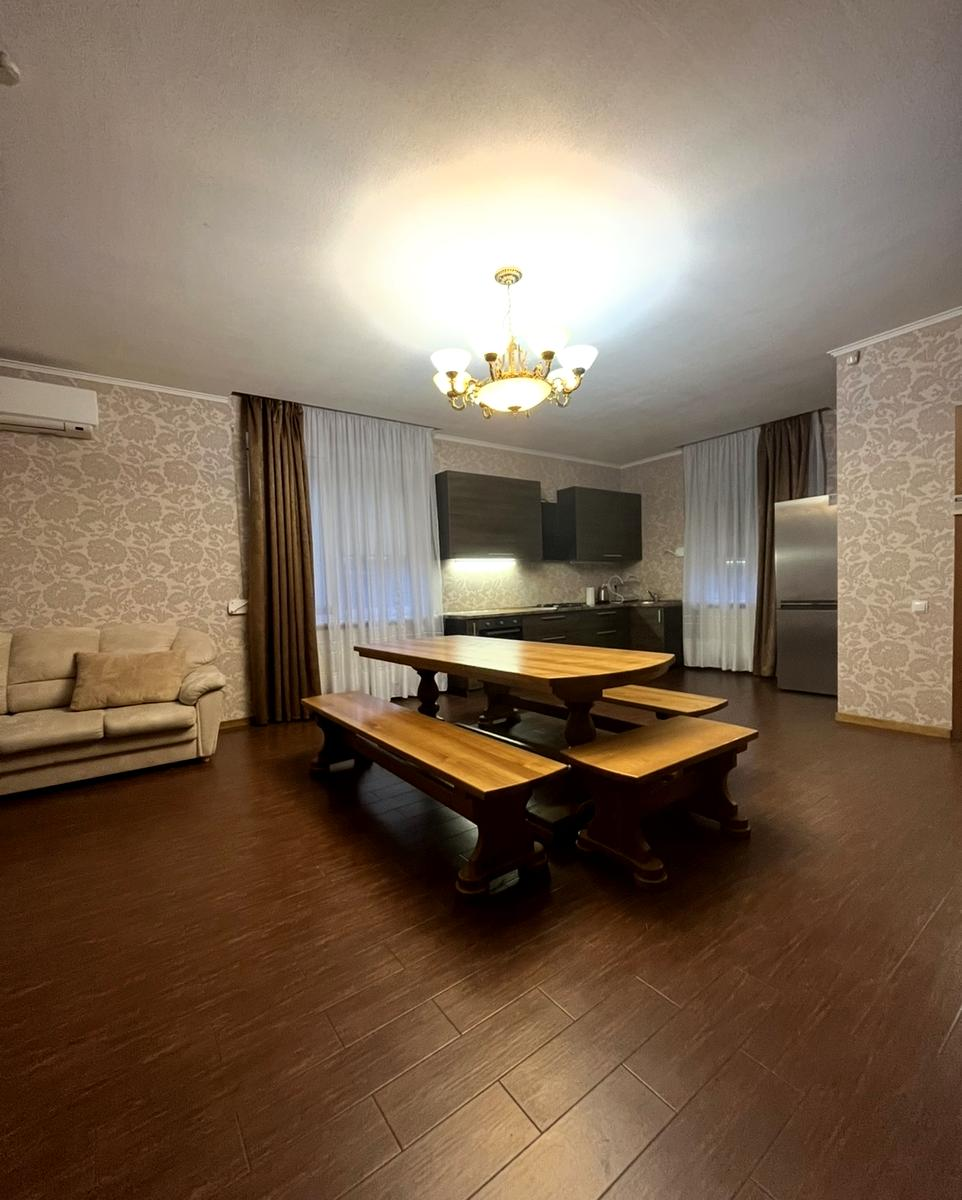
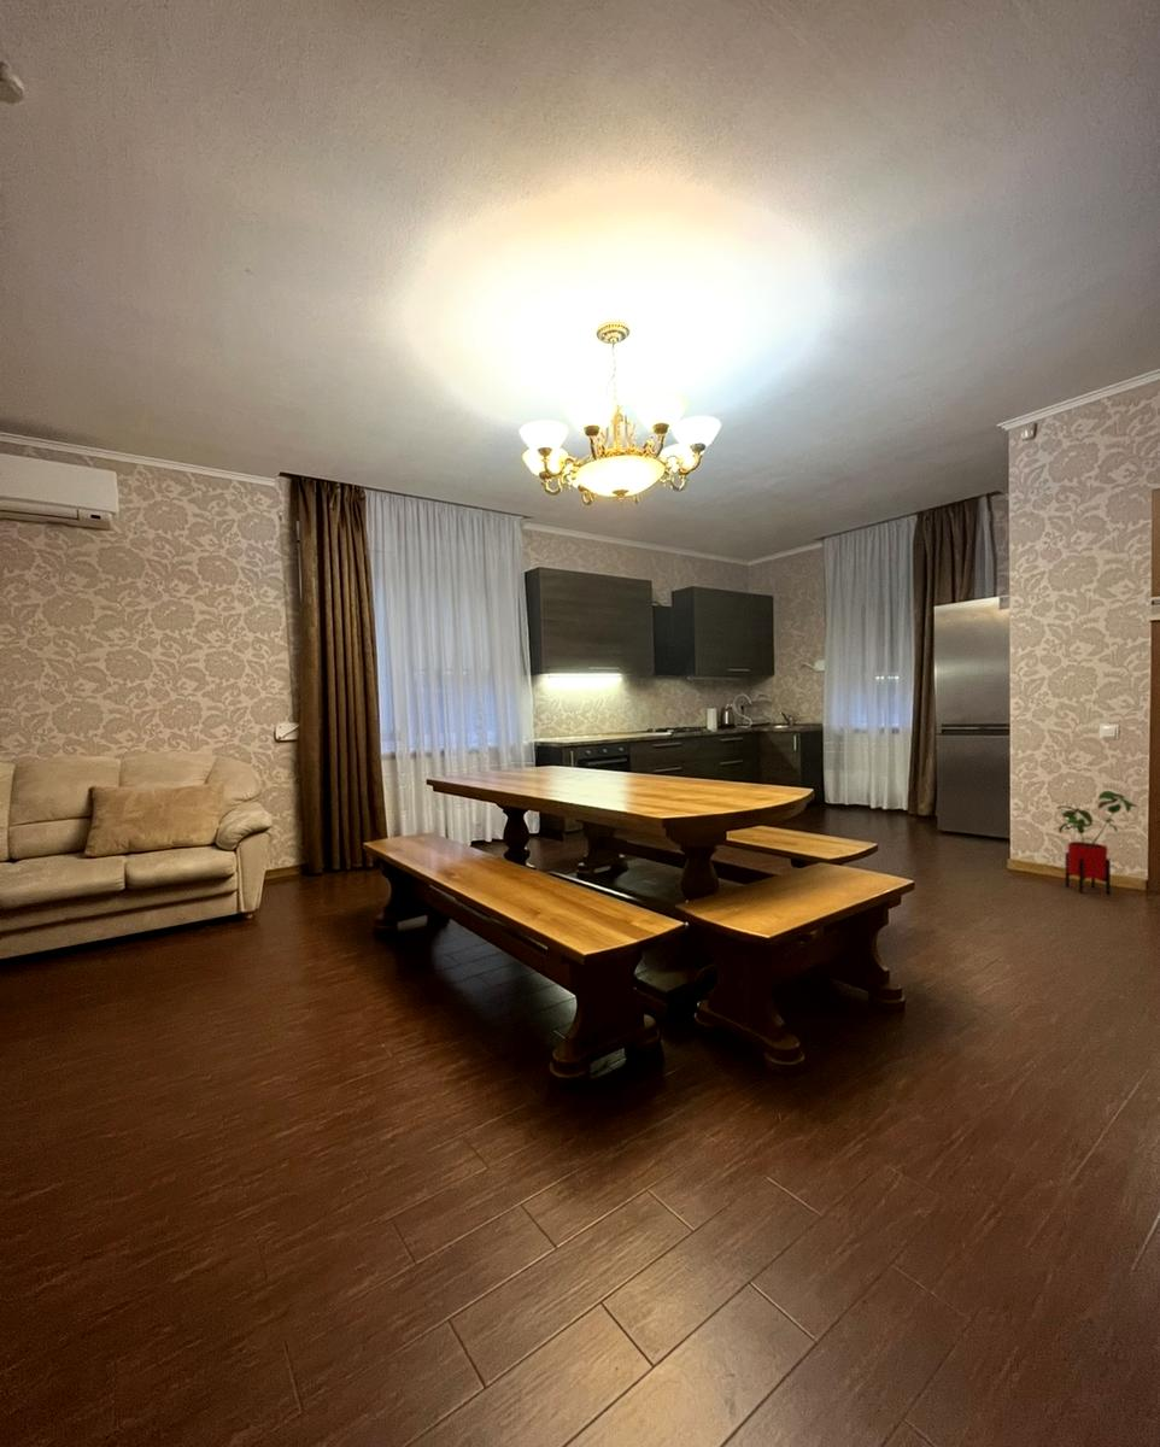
+ house plant (1090, 839)
